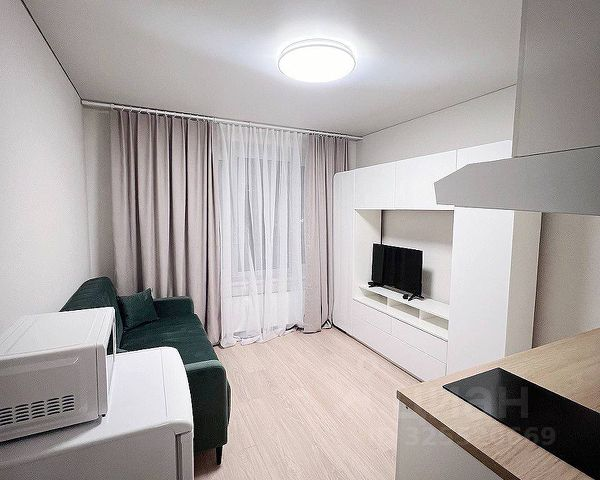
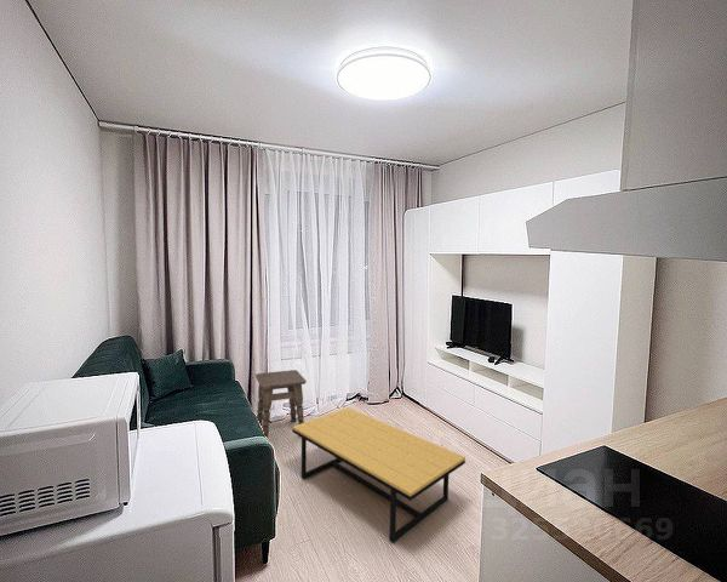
+ coffee table (371, 464)
+ side table (280, 399)
